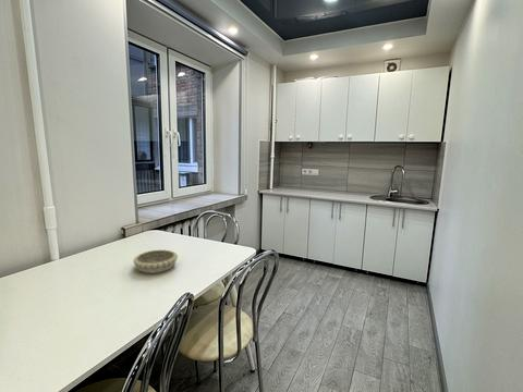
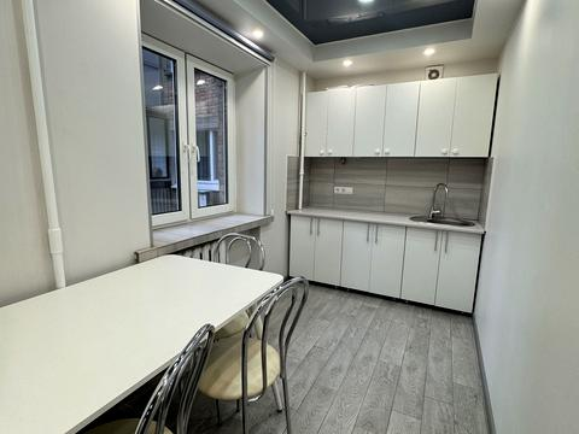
- decorative bowl (156, 260)
